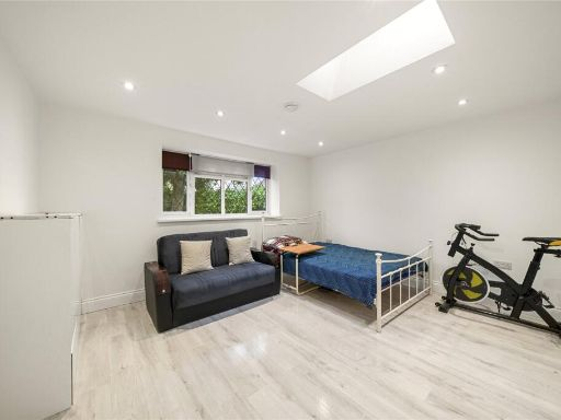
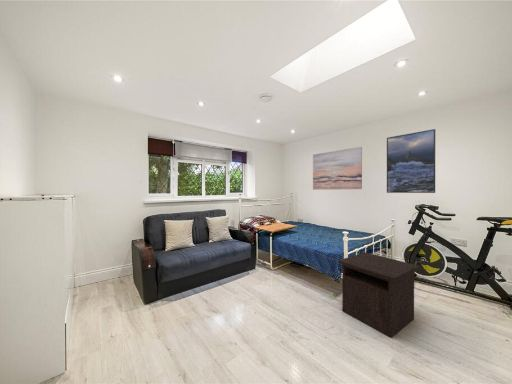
+ nightstand (376, 289)
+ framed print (409, 163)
+ wall art (335, 170)
